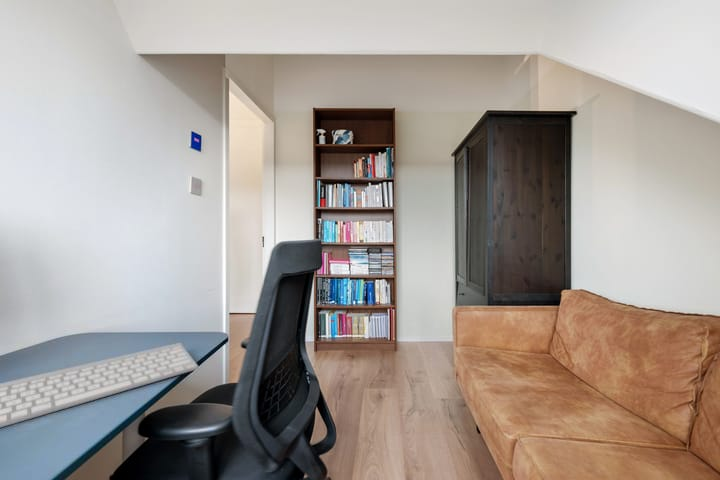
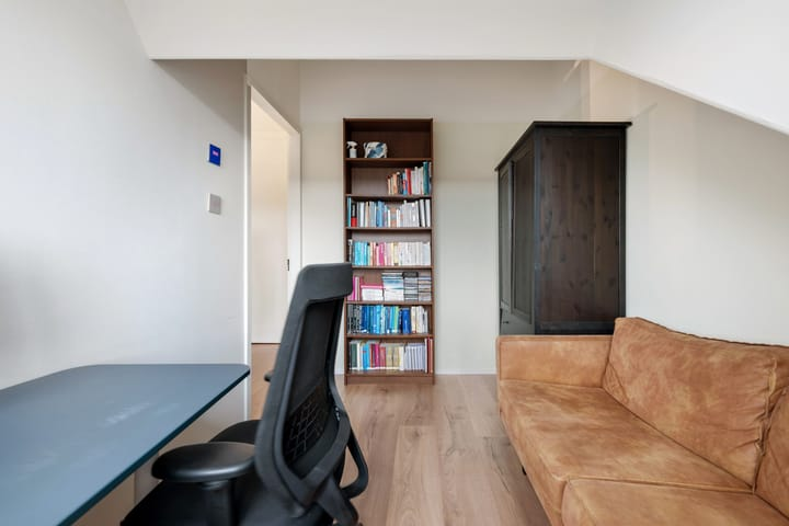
- keyboard (98, 377)
